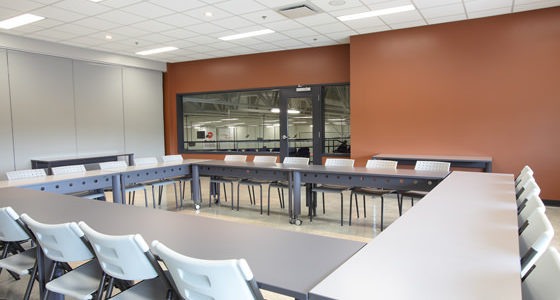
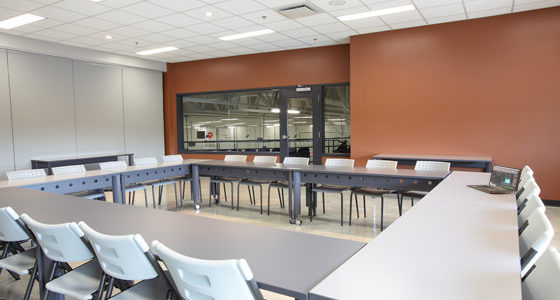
+ laptop (492, 178)
